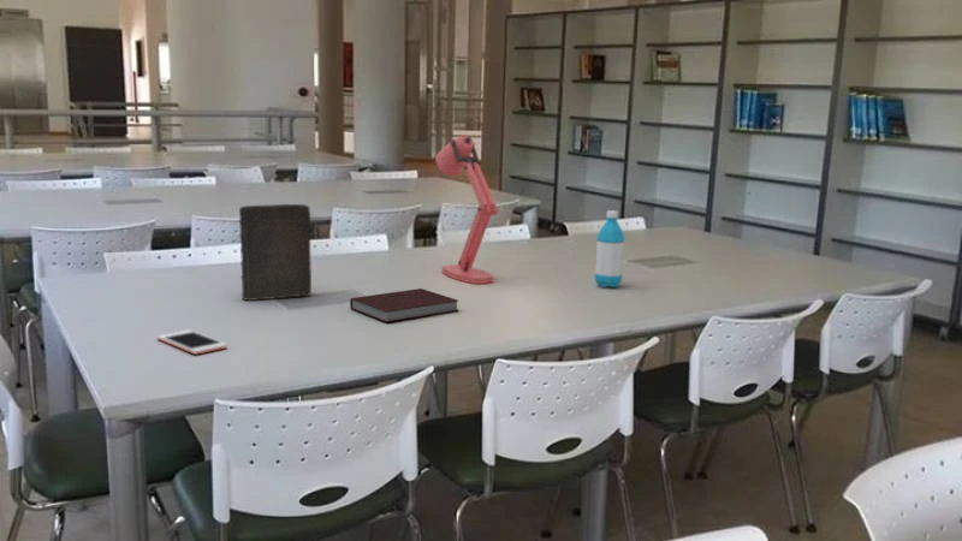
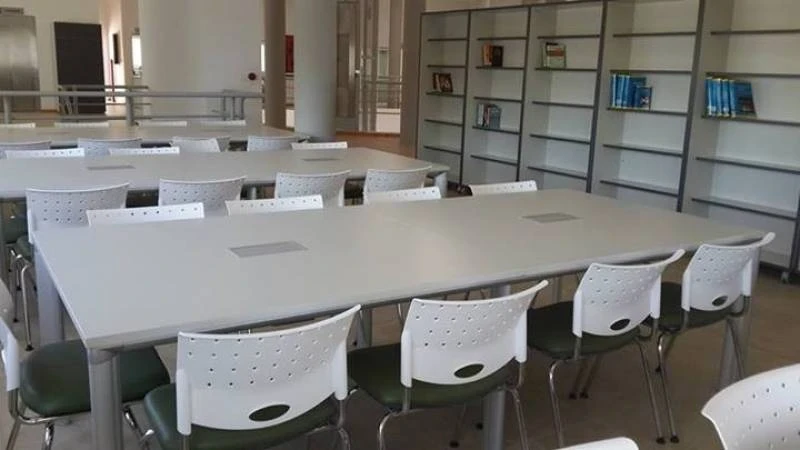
- desk lamp (477, 208)
- cell phone (191, 341)
- water bottle (610, 249)
- notebook (404, 304)
- book (274, 251)
